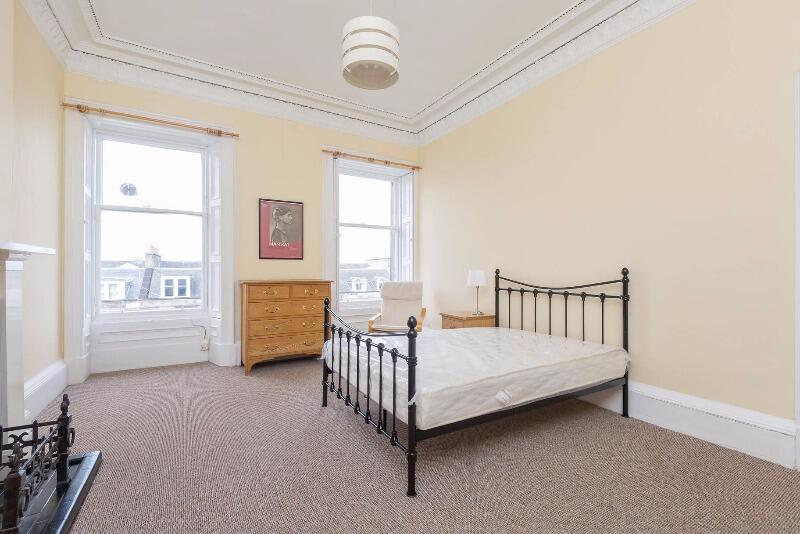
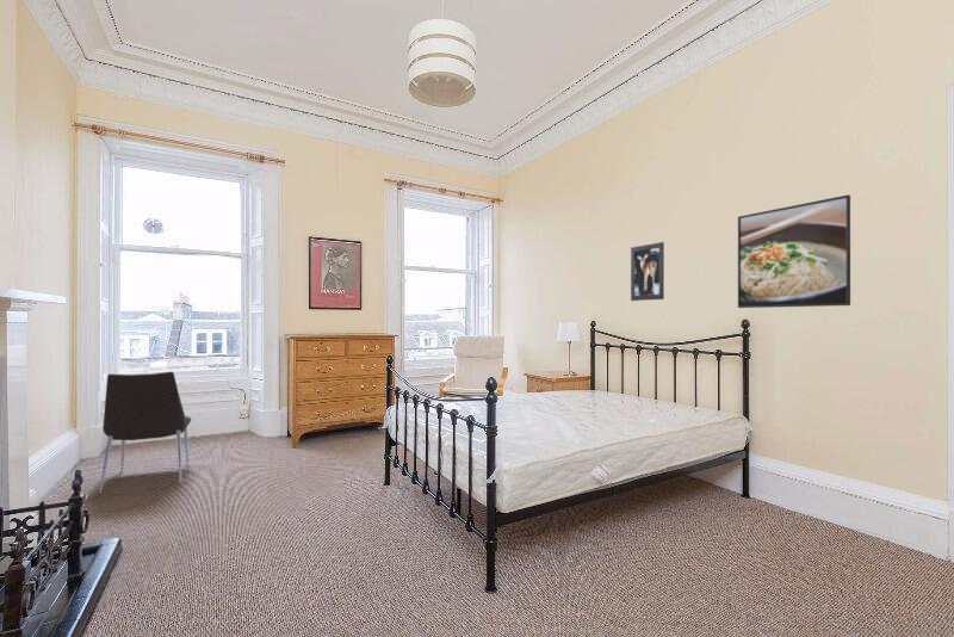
+ chair (149, 422)
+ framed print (788, 256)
+ wall art (646, 272)
